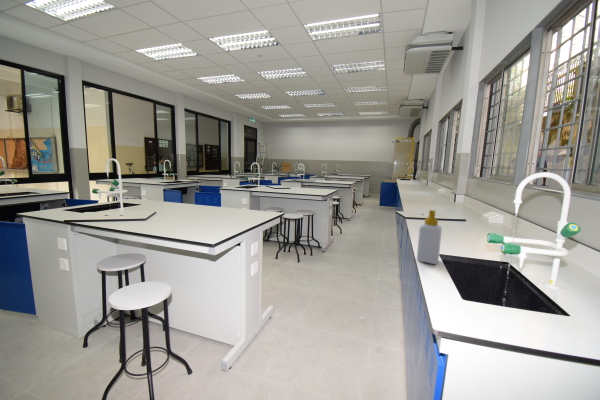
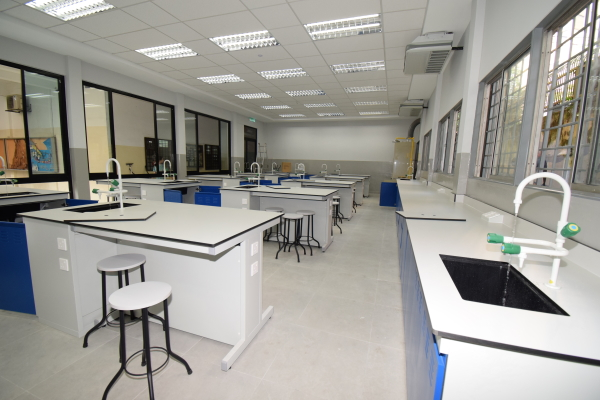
- soap bottle (429, 235)
